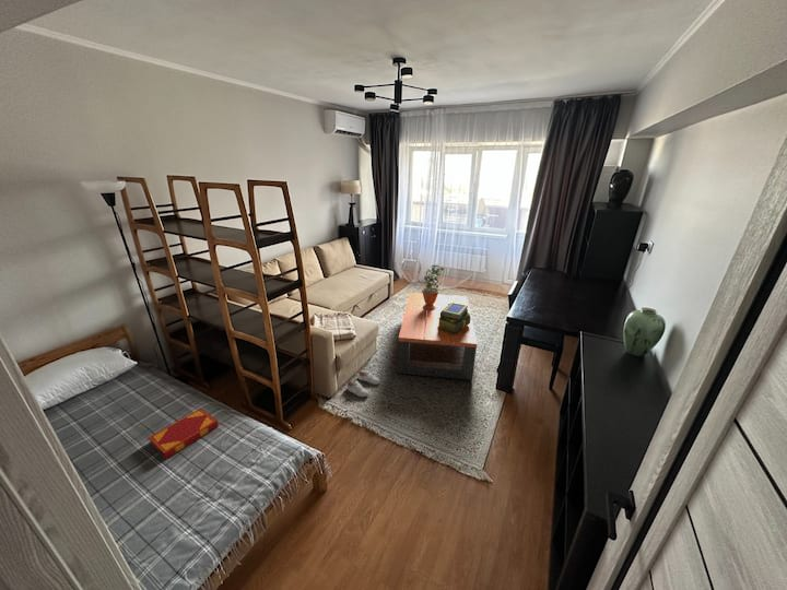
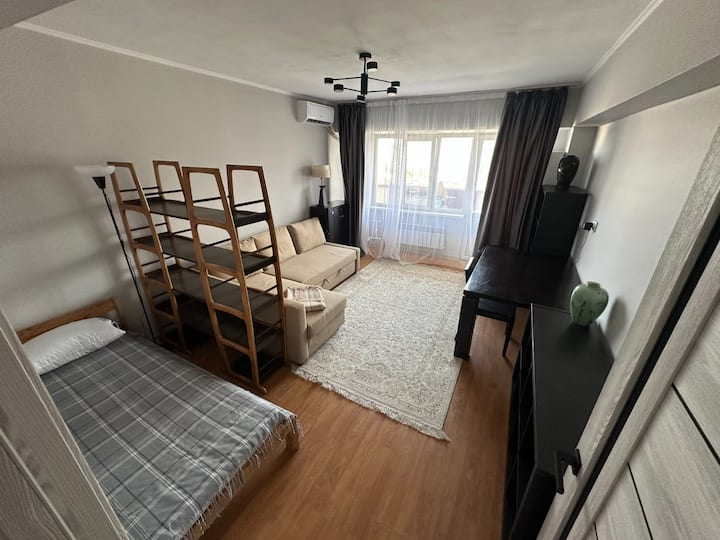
- shoe (364, 380)
- potted plant (433, 284)
- coffee table (436, 330)
- hardback book (185, 432)
- stack of books (455, 317)
